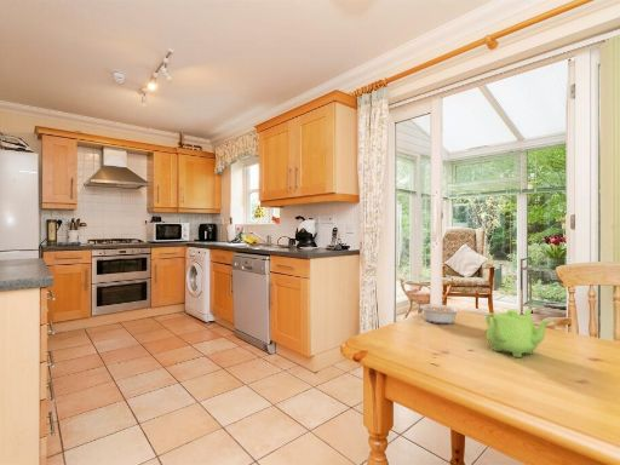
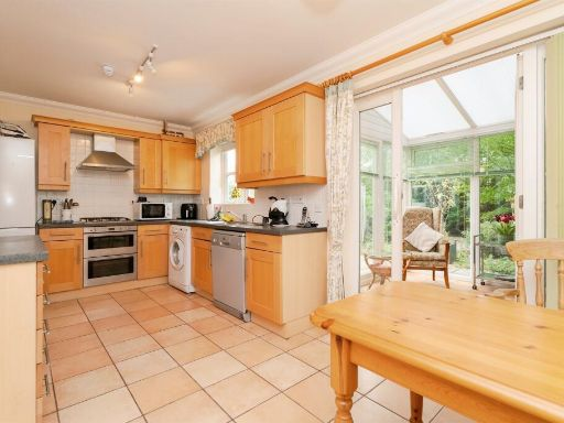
- teapot (516, 331)
- legume (437, 312)
